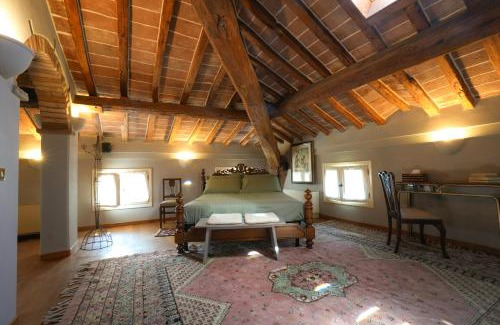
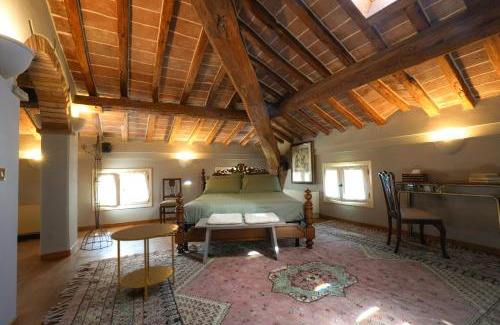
+ side table (147, 258)
